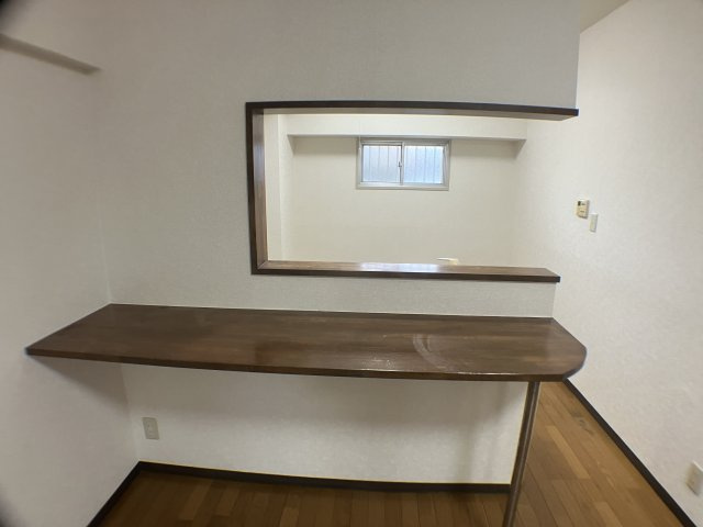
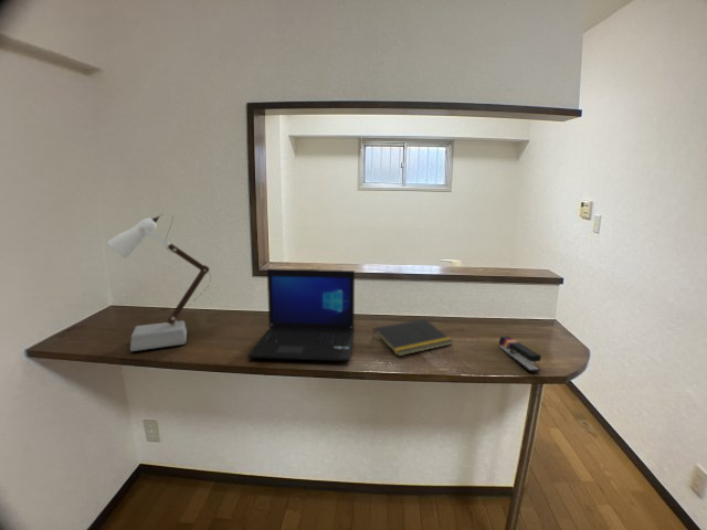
+ desk lamp (187, 290)
+ notepad (412, 336)
+ stapler (518, 351)
+ laptop (305, 311)
